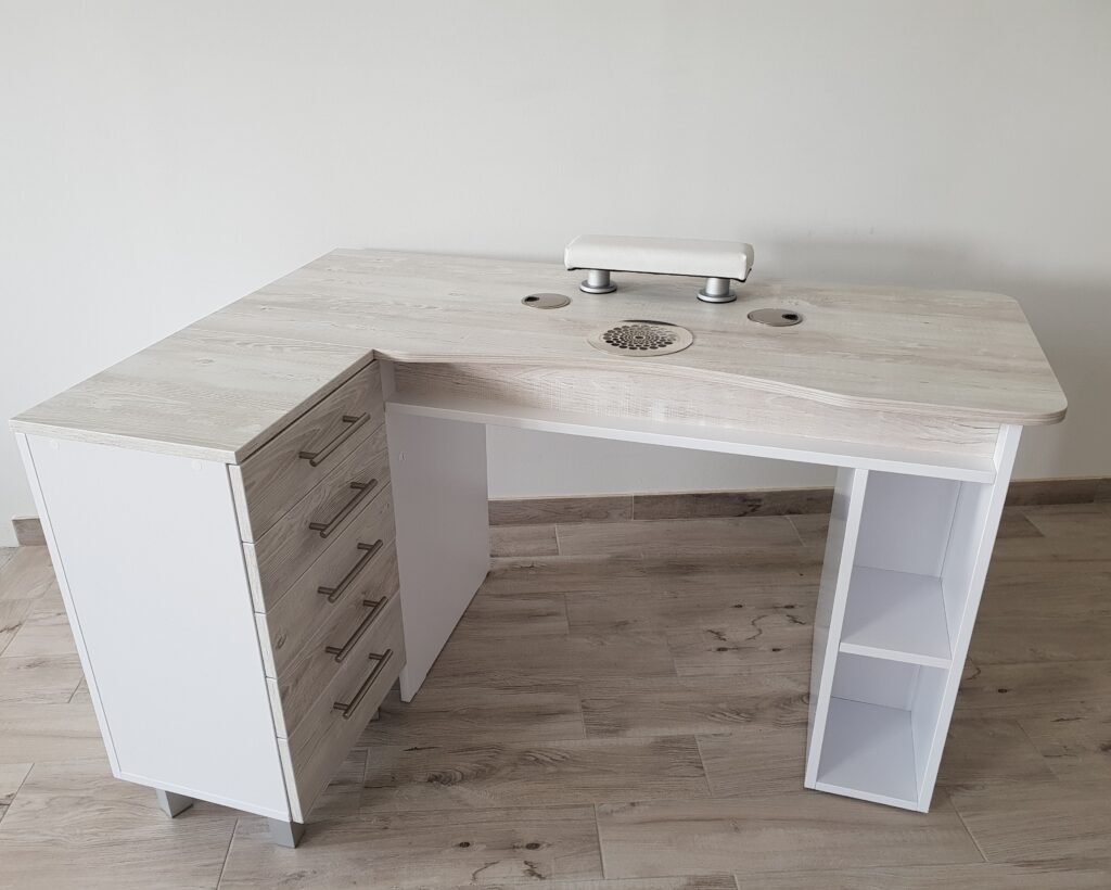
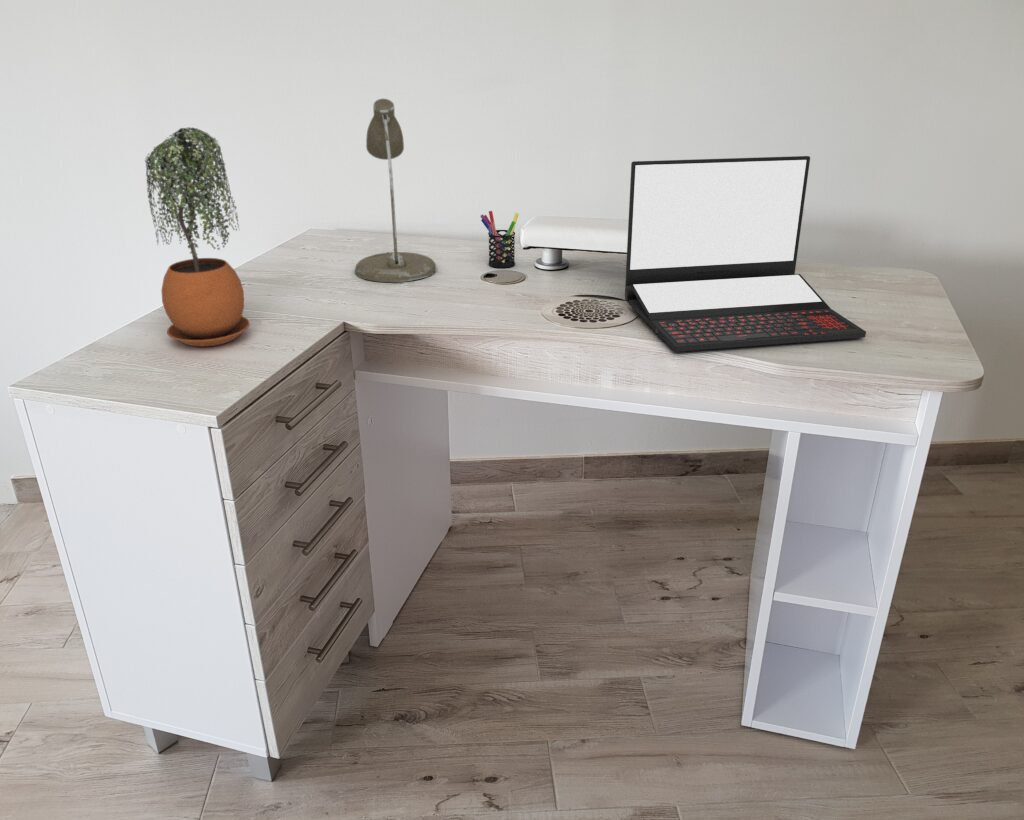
+ pen holder (502, 237)
+ potted plant (199, 237)
+ laptop (746, 248)
+ desk lamp (390, 187)
